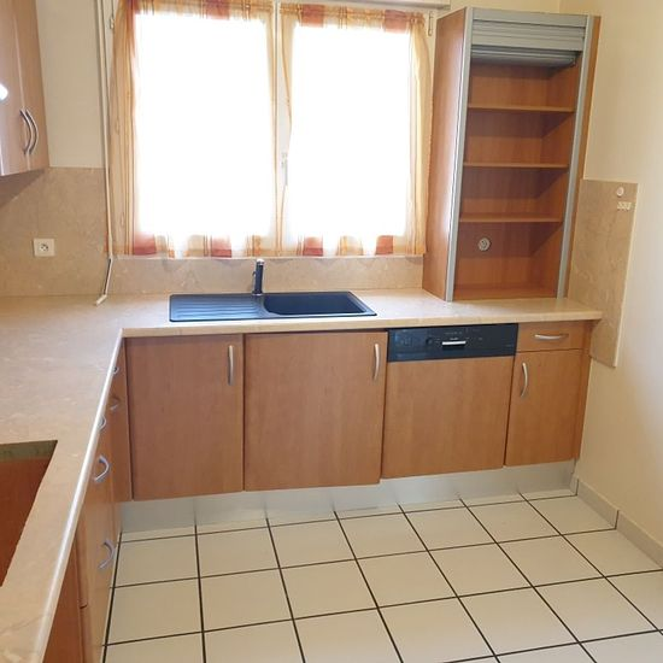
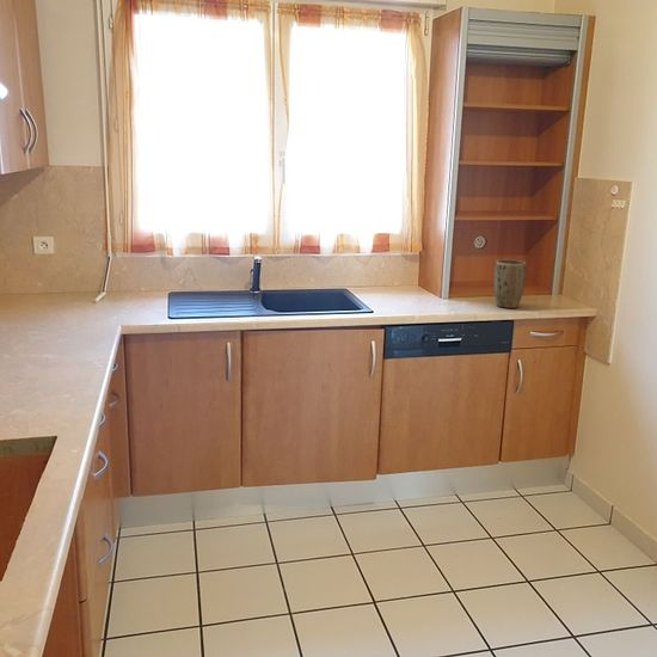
+ plant pot (509, 283)
